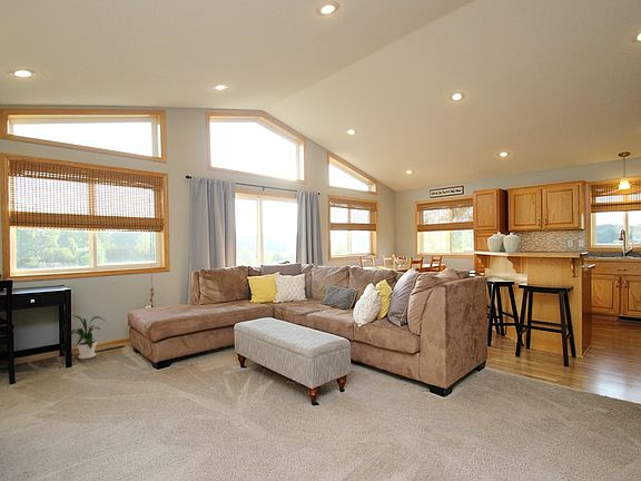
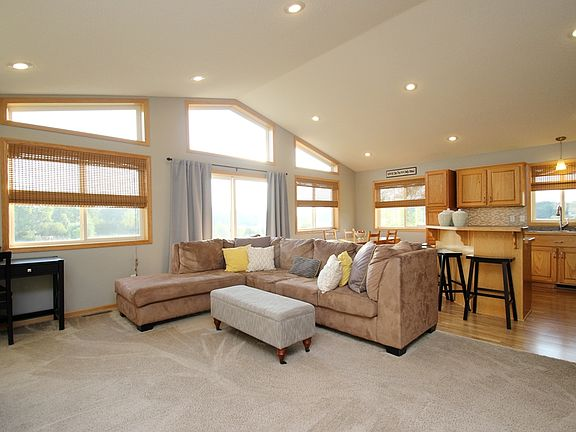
- house plant (85, 335)
